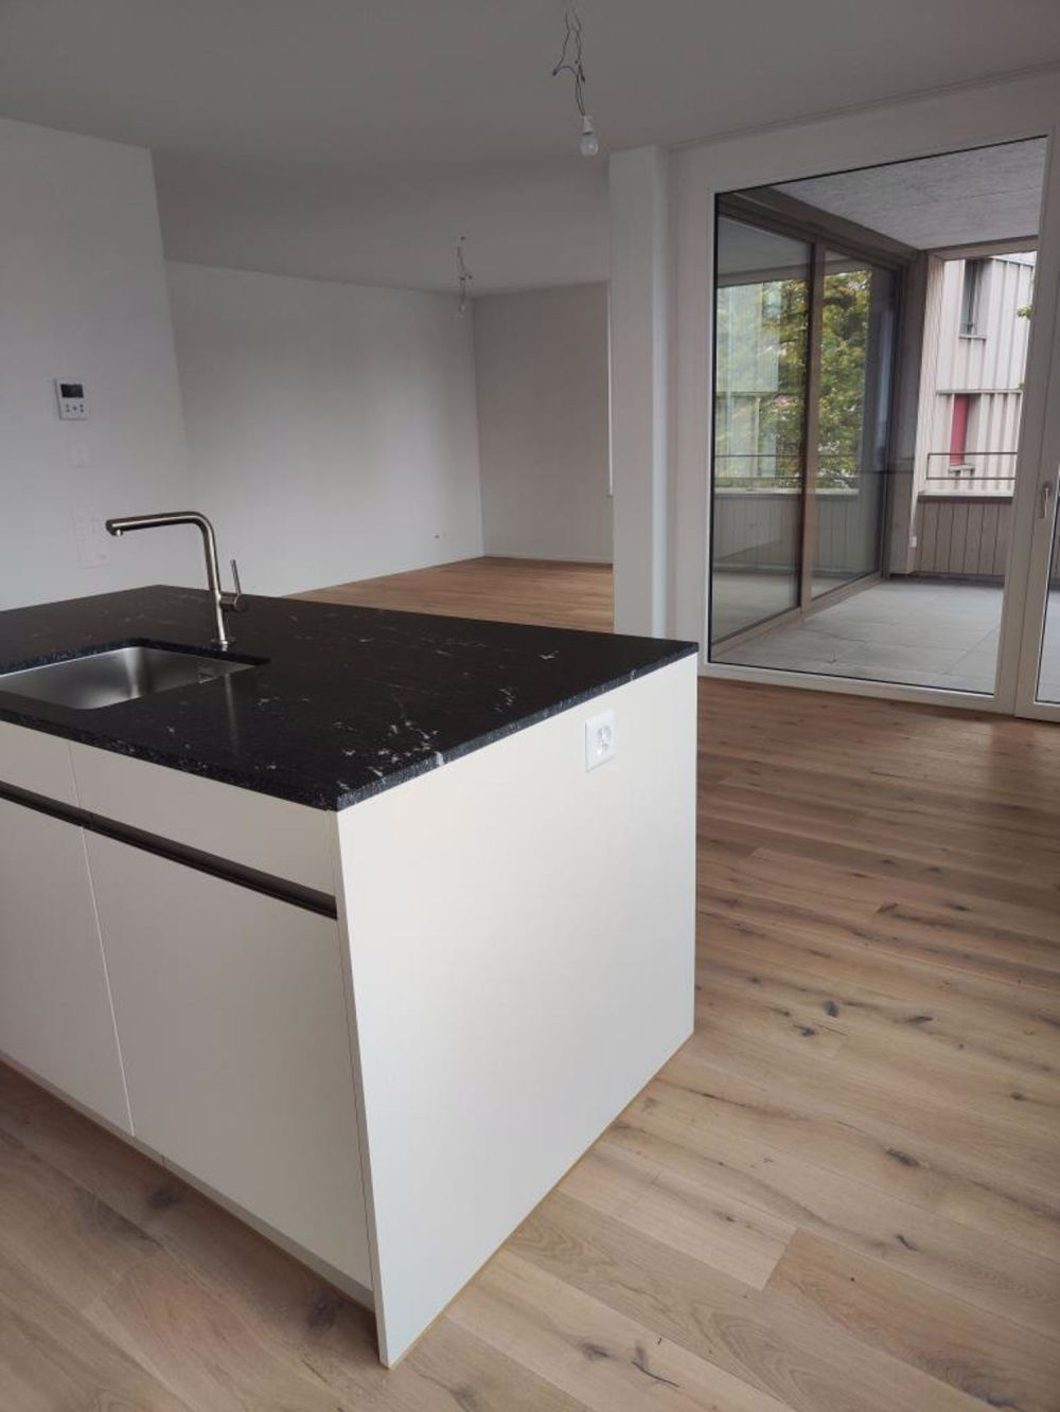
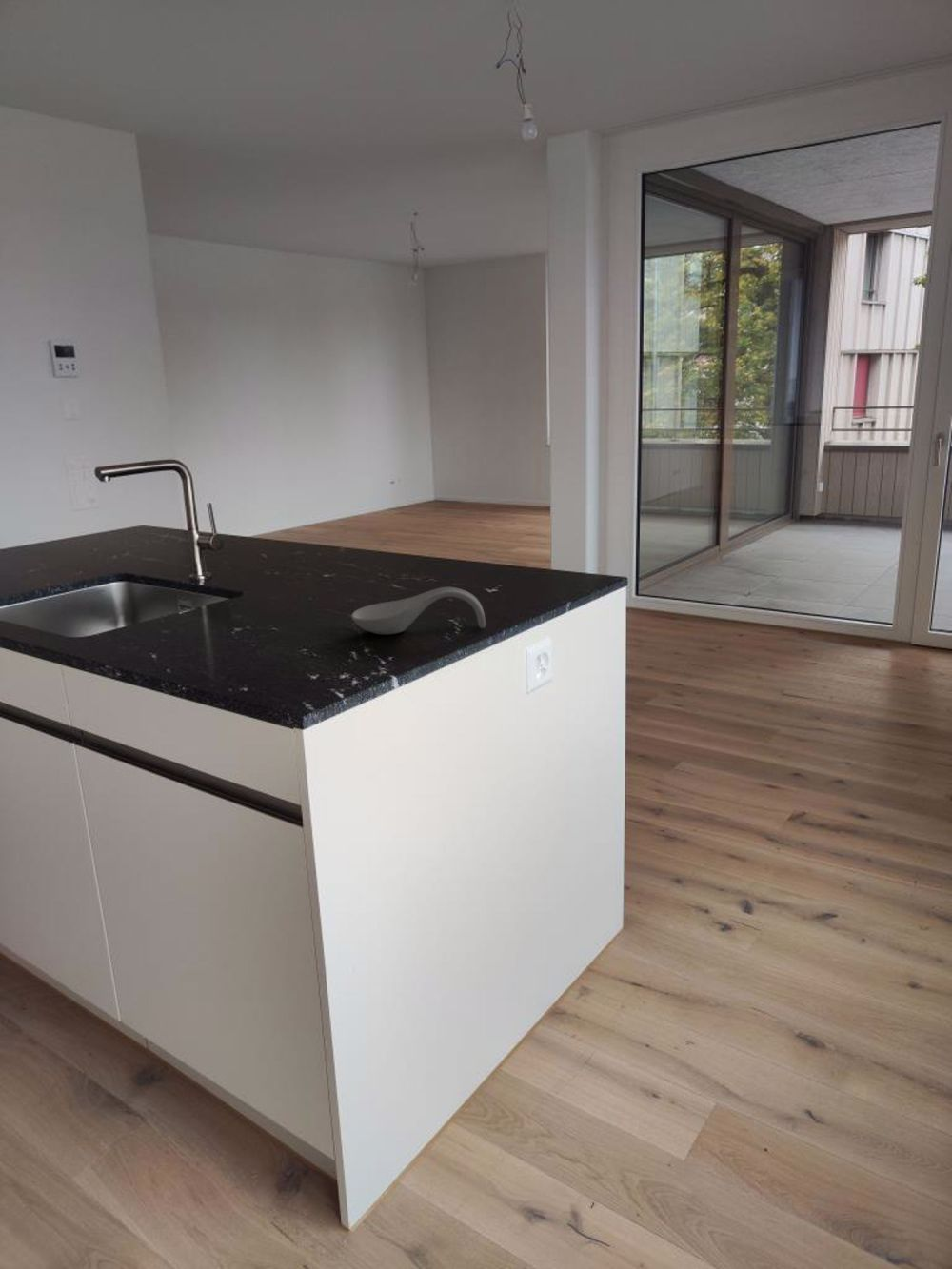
+ spoon rest (418, 609)
